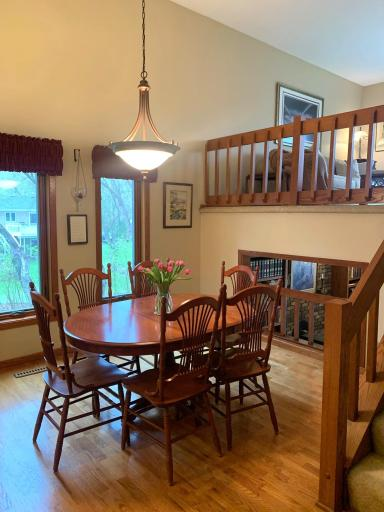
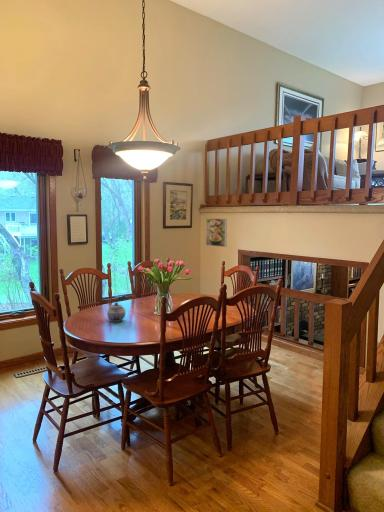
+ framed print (216, 232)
+ teapot (116, 311)
